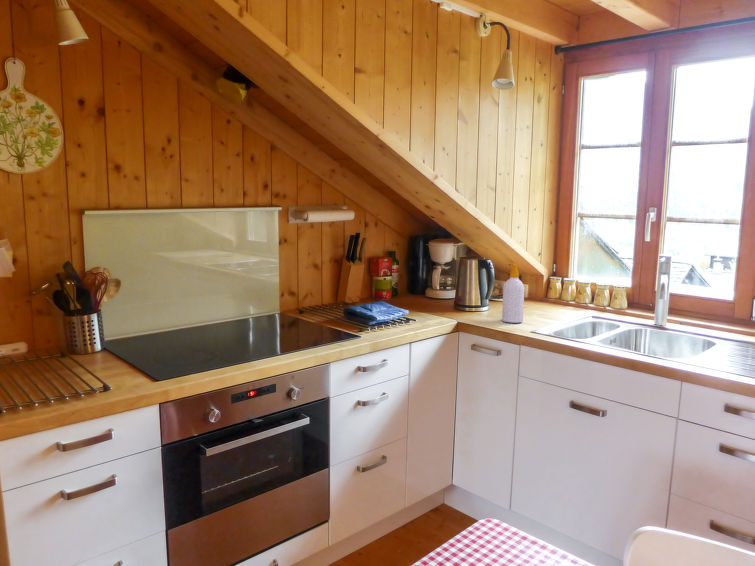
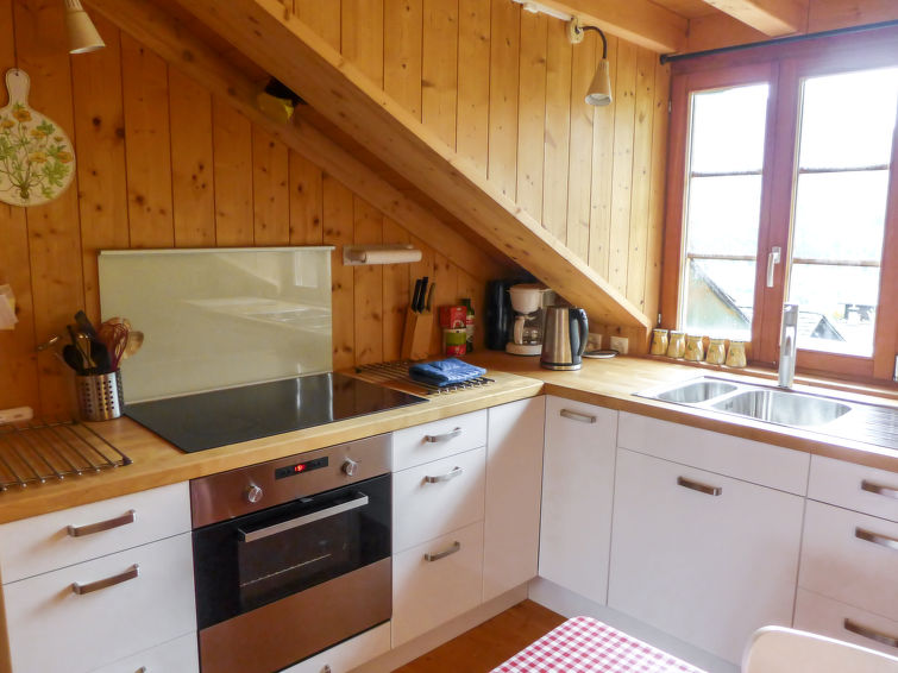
- soap bottle (513, 293)
